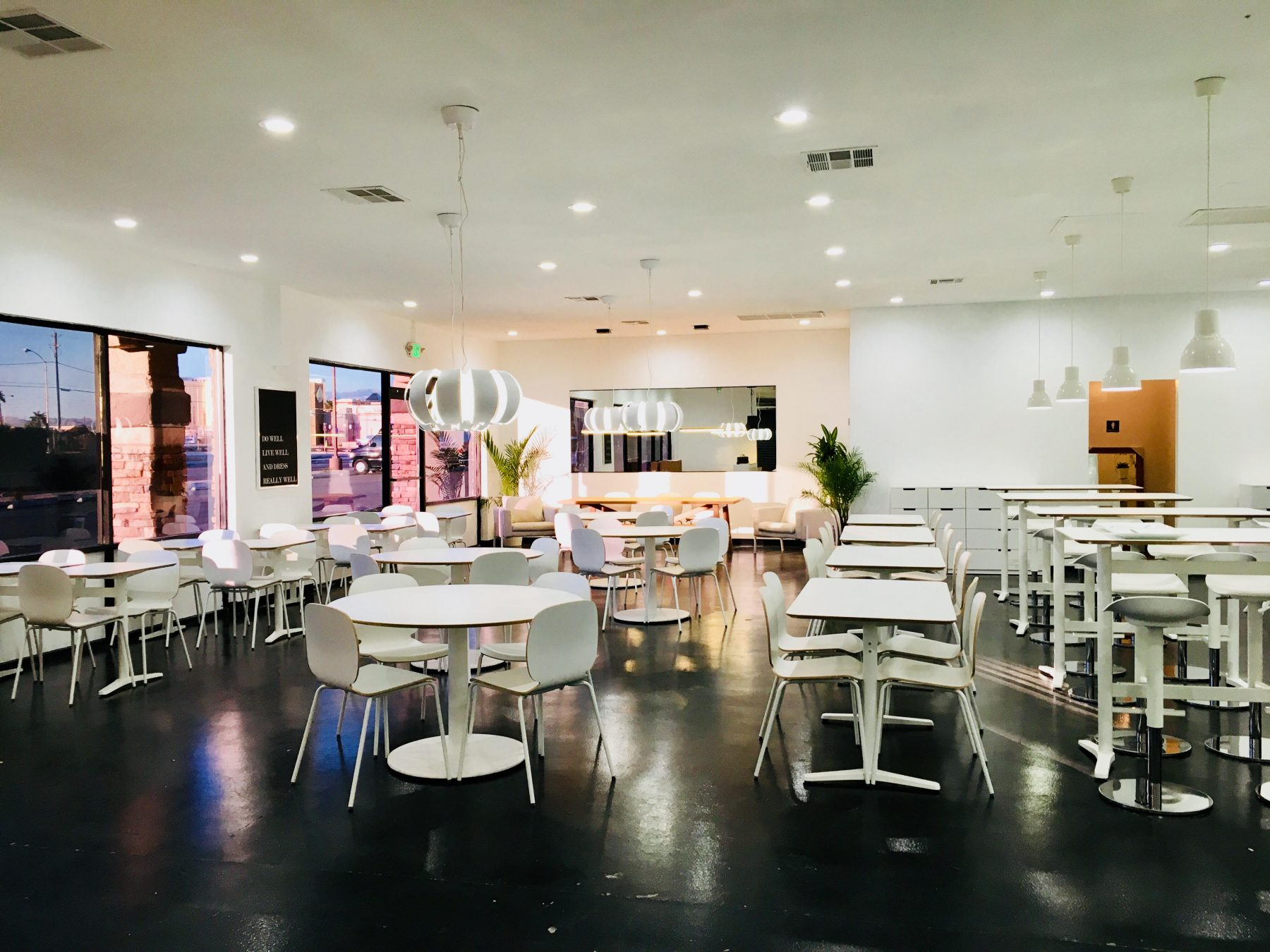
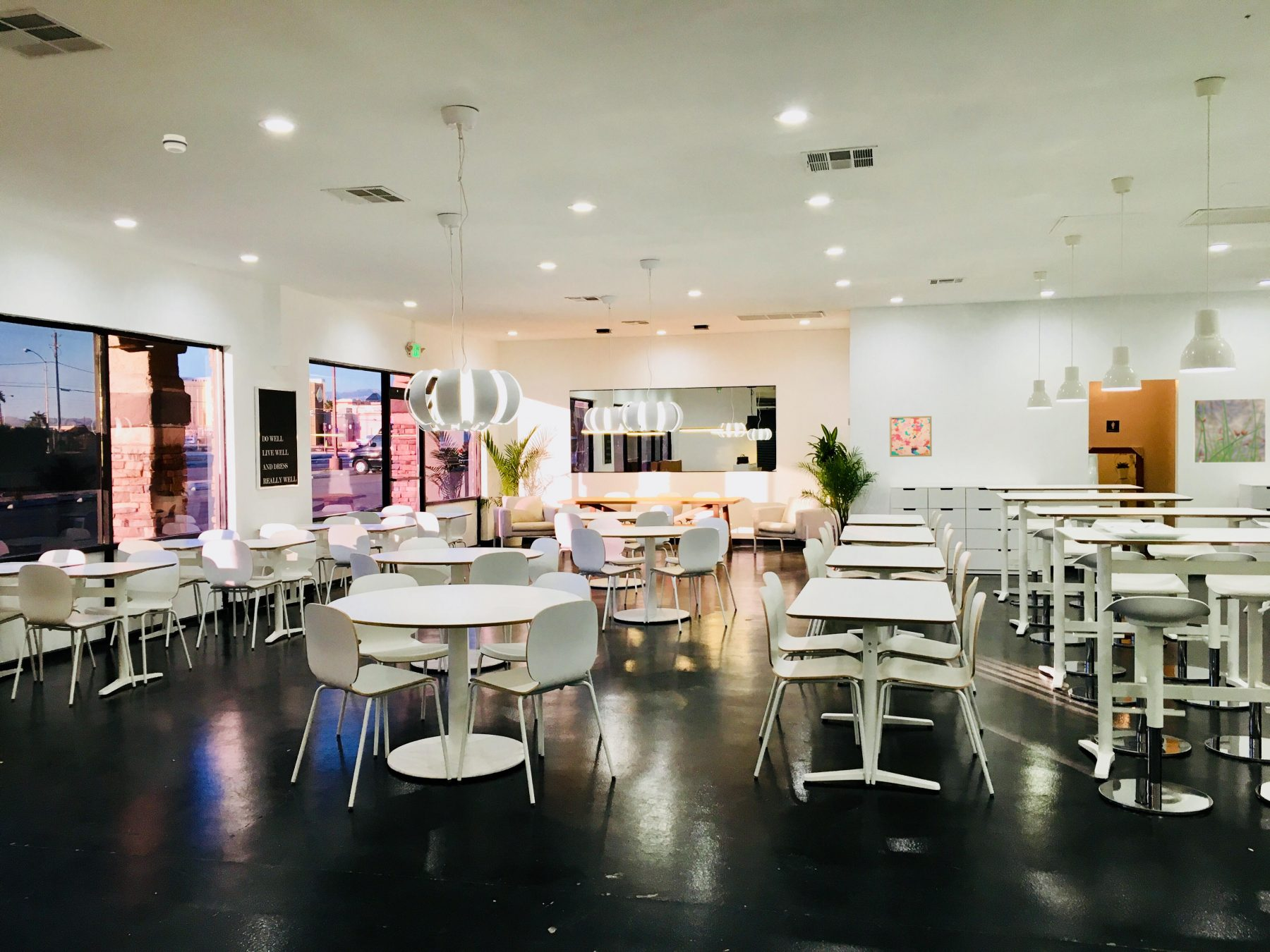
+ wall art (910, 437)
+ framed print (1229, 431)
+ smoke detector (174, 143)
